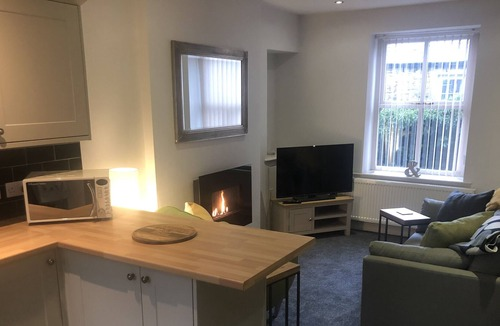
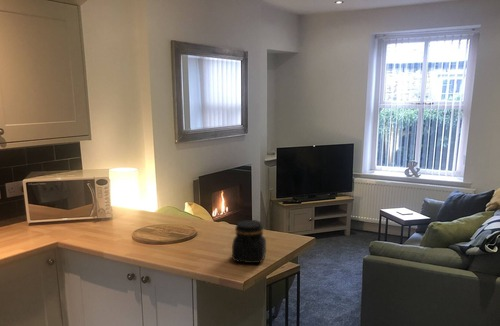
+ jar (249, 241)
